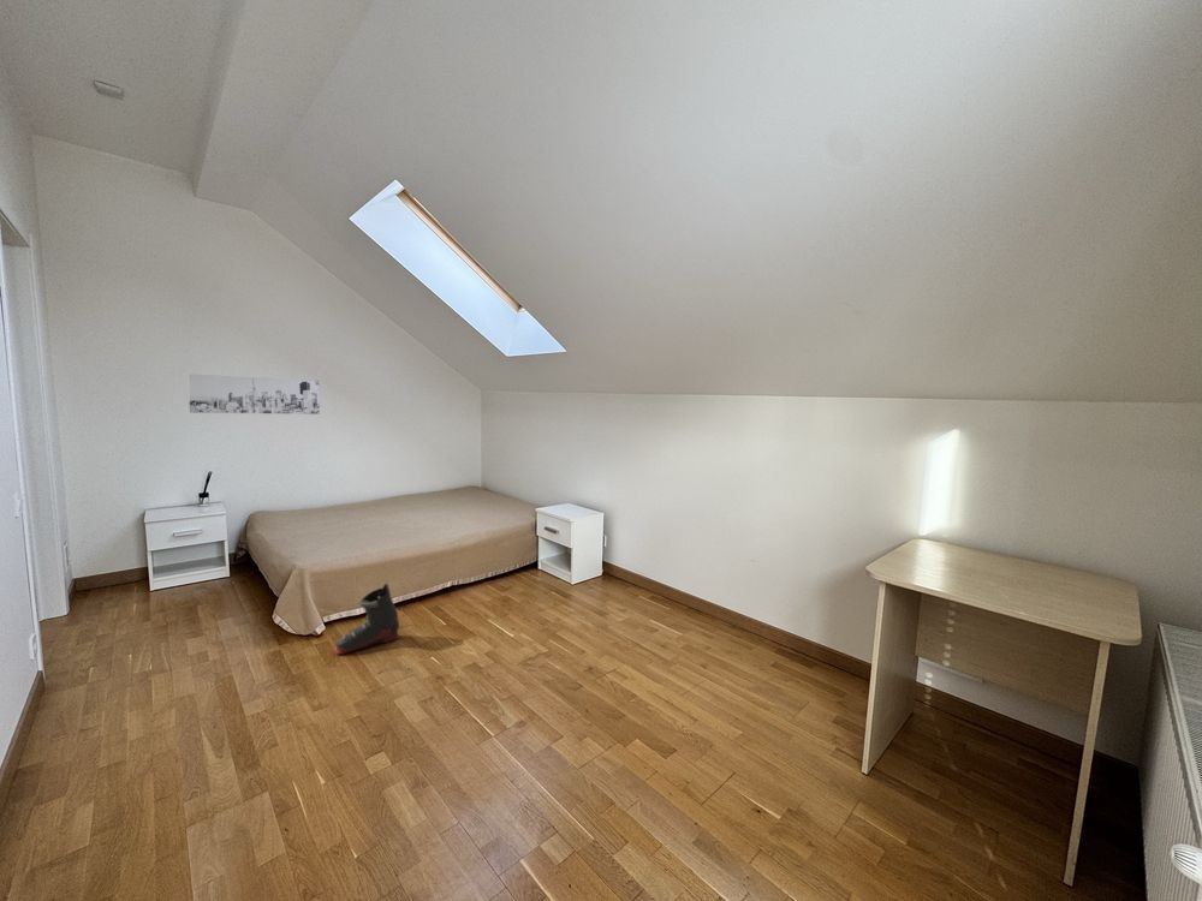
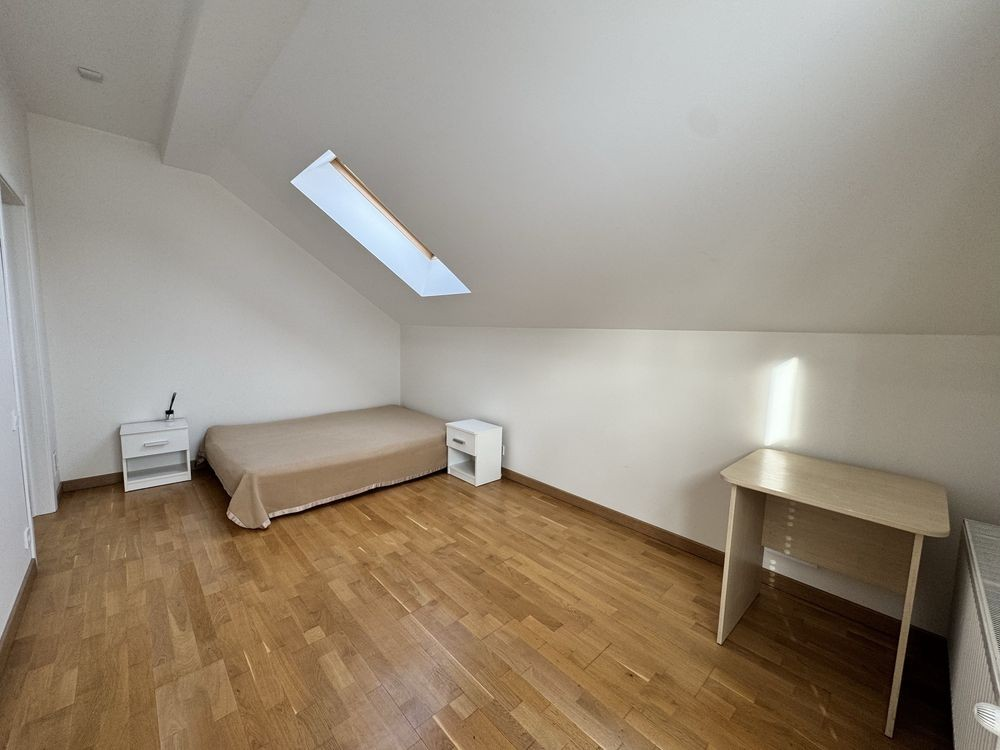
- ski boot (368, 616)
- wall art (258, 395)
